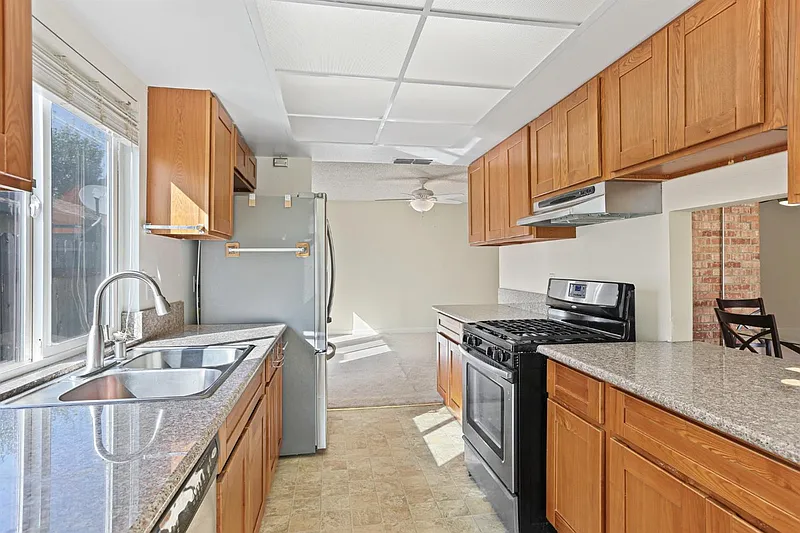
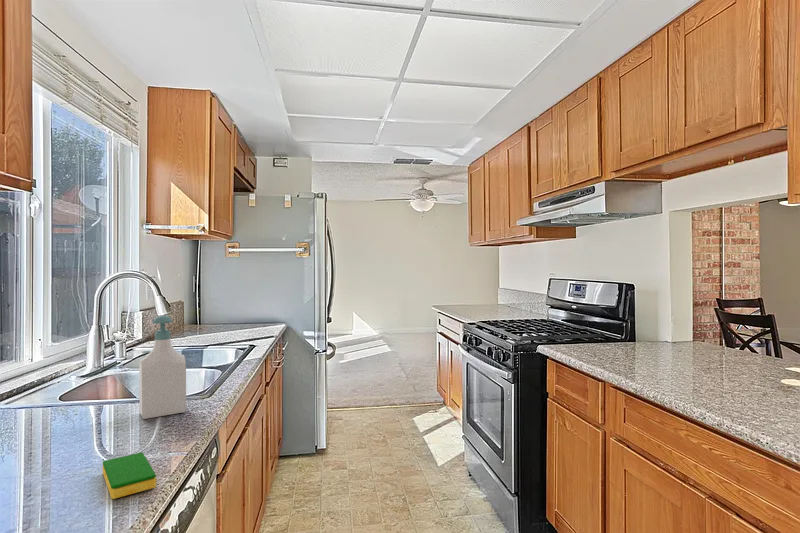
+ dish sponge (128, 473)
+ soap bottle (162, 363)
